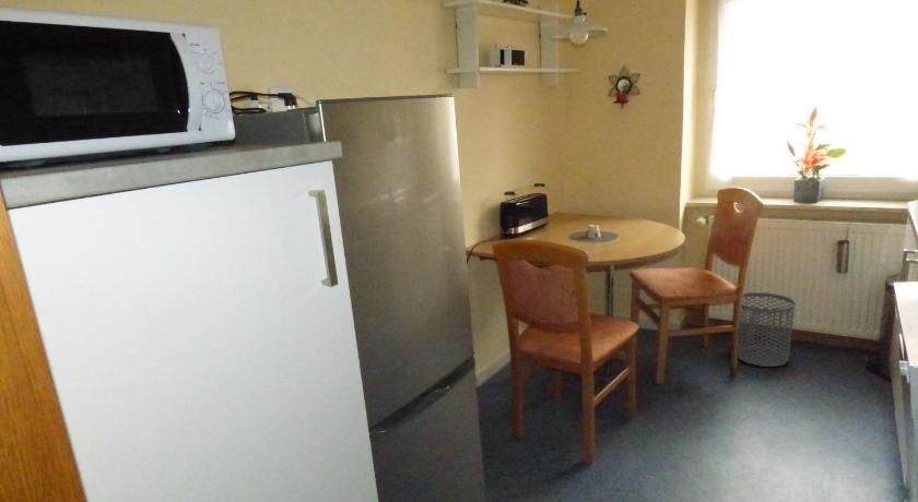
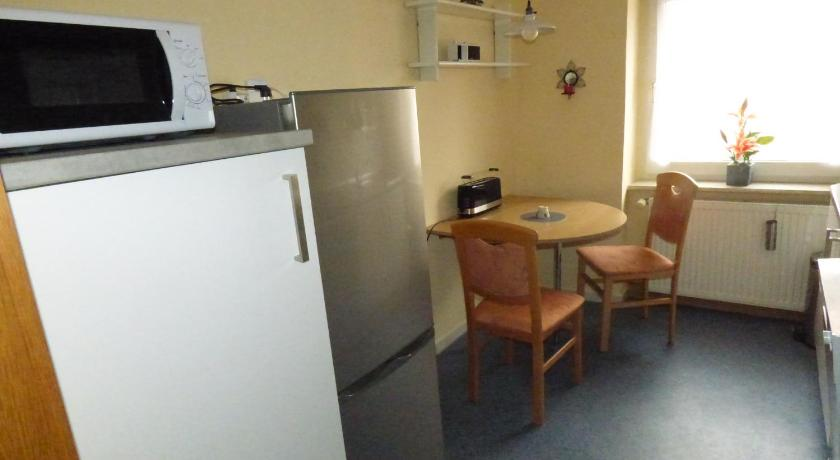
- waste bin (762, 328)
